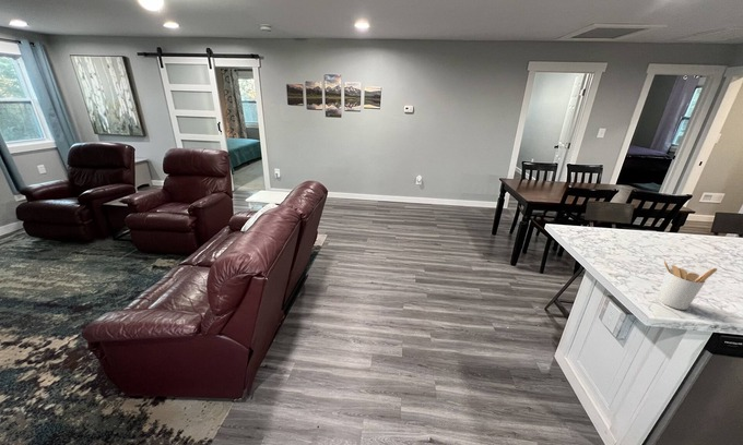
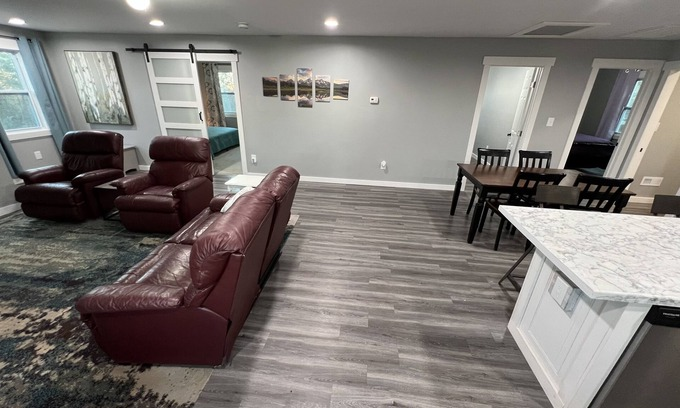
- utensil holder (680, 284)
